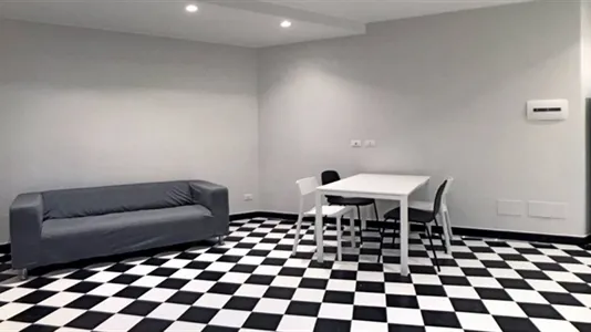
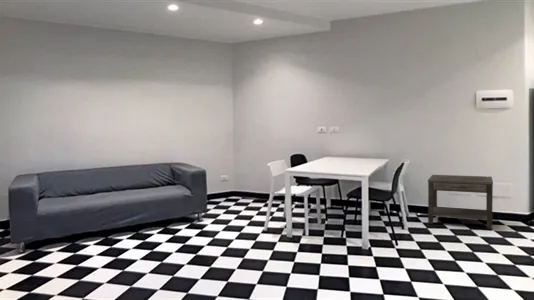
+ side table (460, 191)
